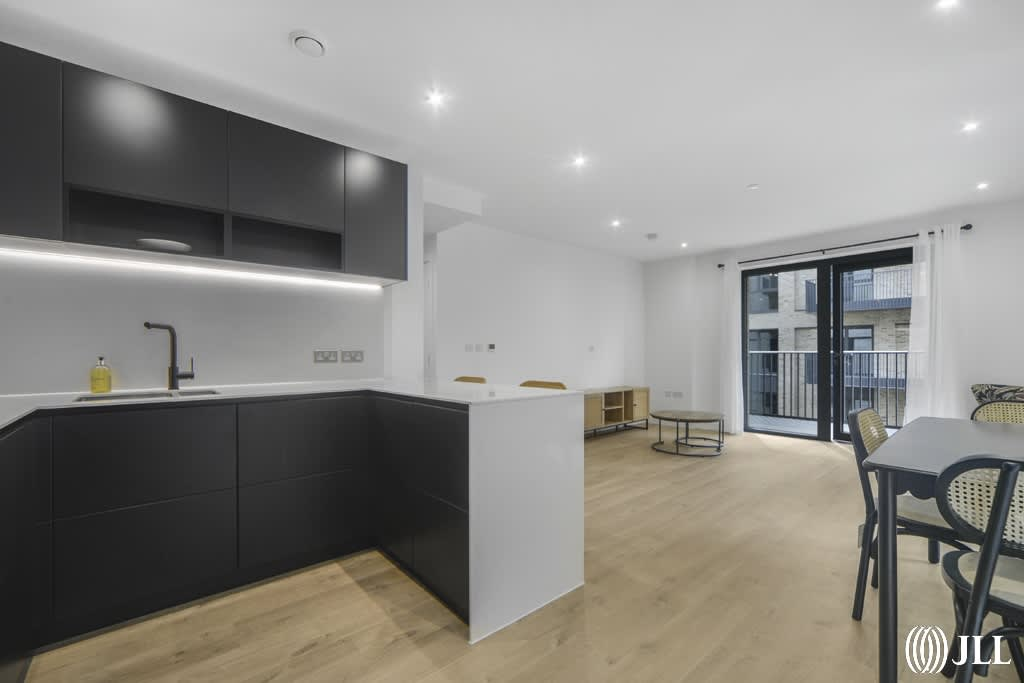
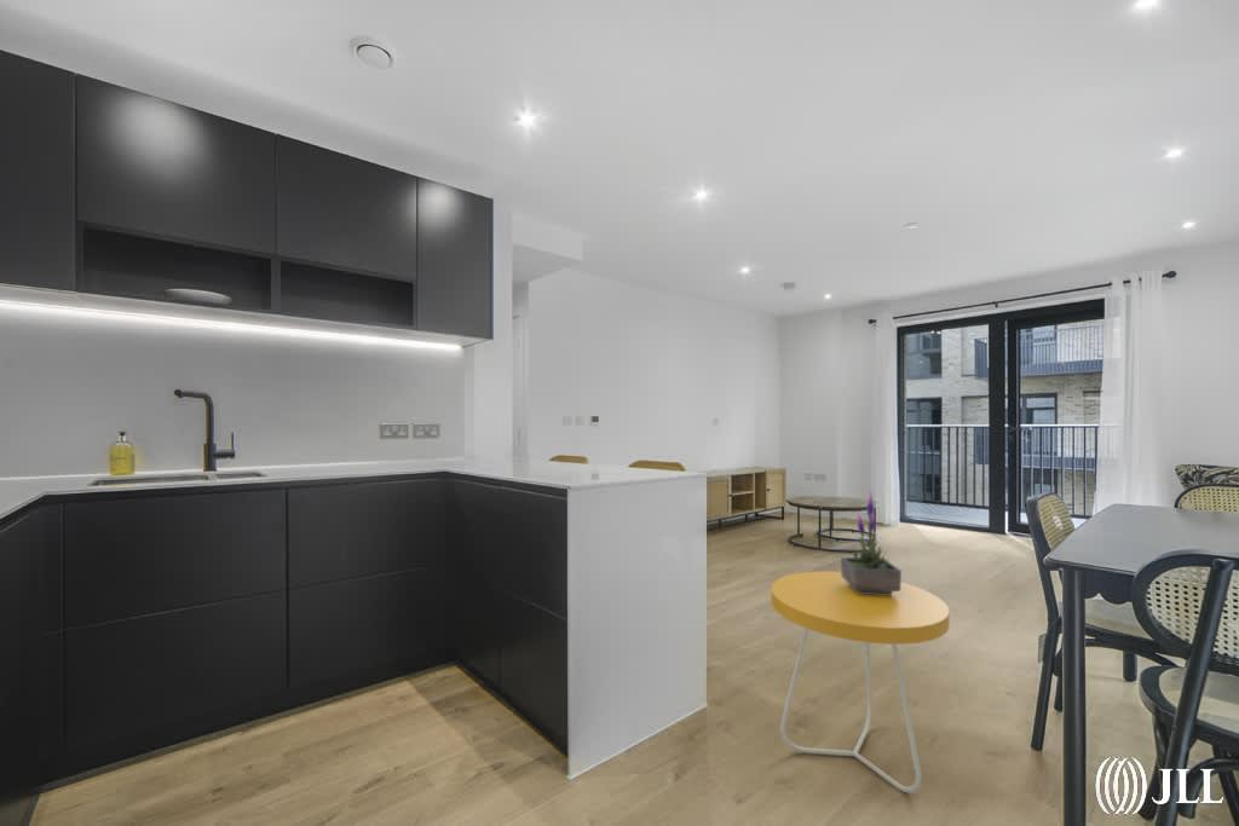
+ potted plant (869, 538)
+ side table (866, 675)
